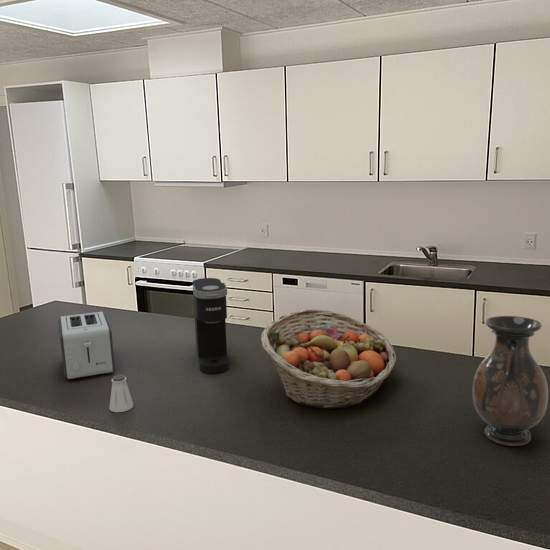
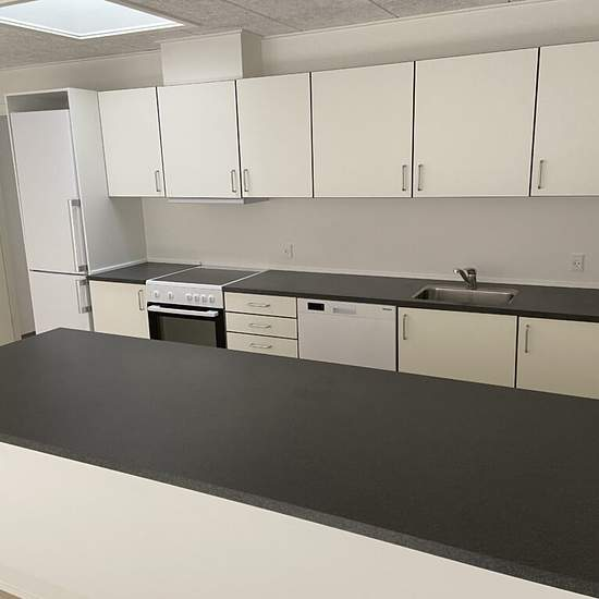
- vase (510, 379)
- toaster (86, 345)
- coffee maker (210, 322)
- fruit basket (329, 355)
- saltshaker (120, 392)
